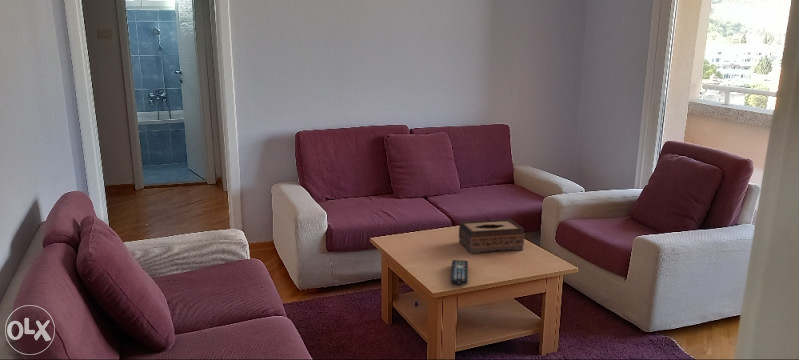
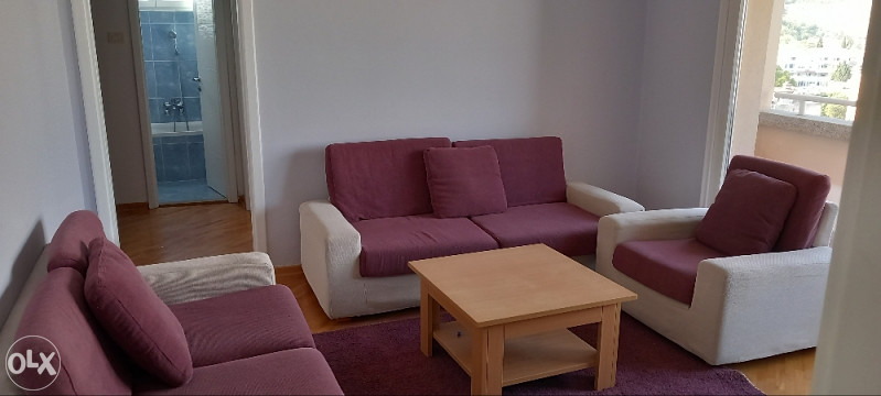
- tissue box (490, 235)
- remote control (459, 271)
